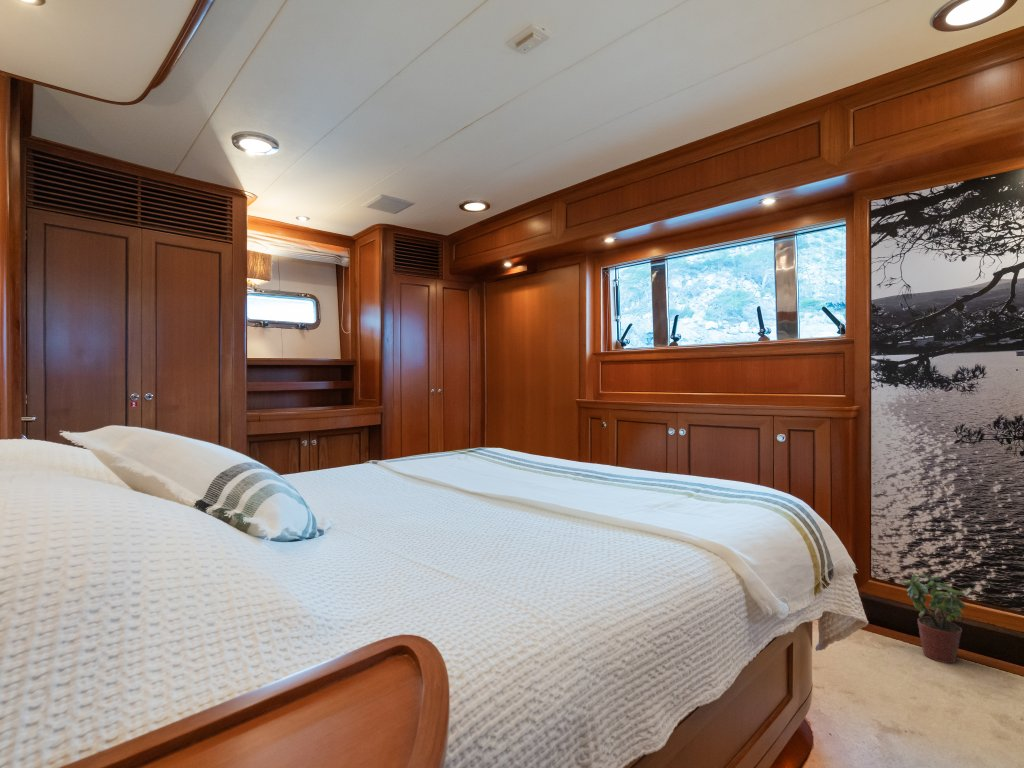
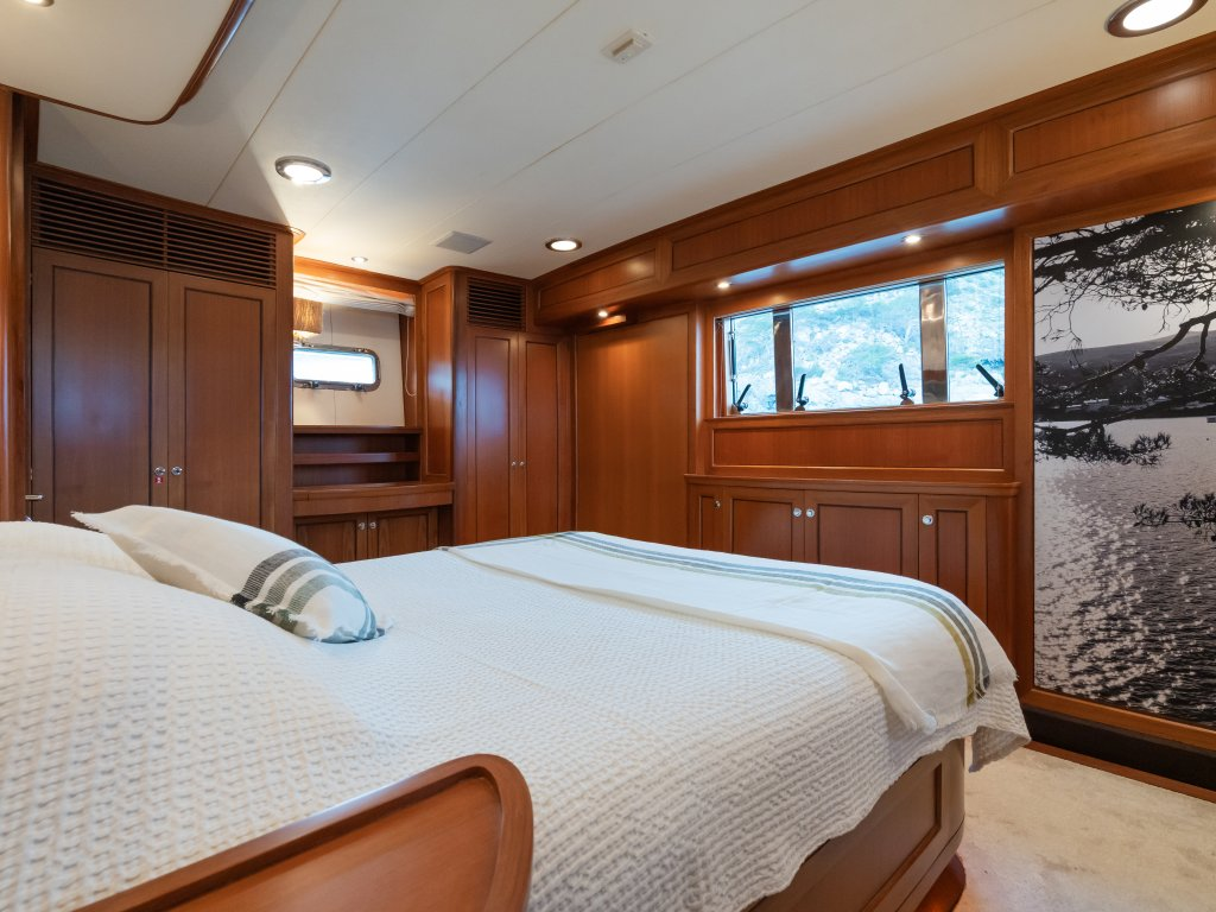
- potted plant (935, 615)
